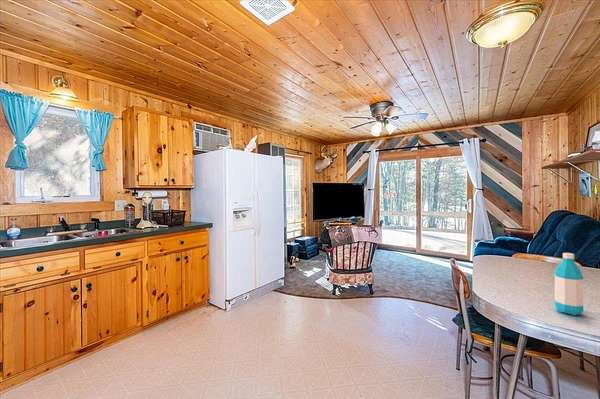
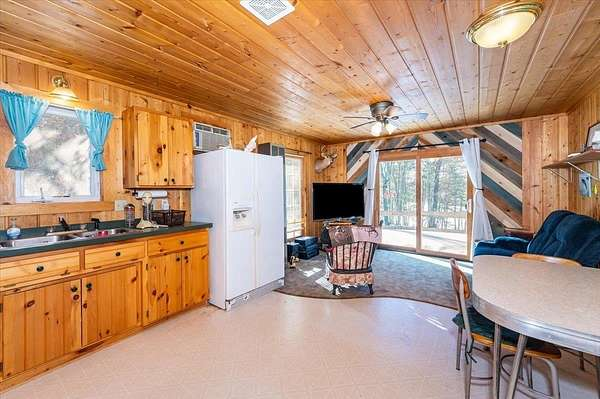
- water bottle (568, 282)
